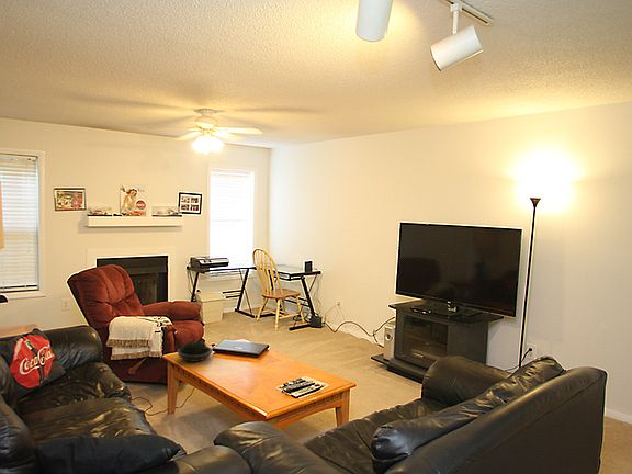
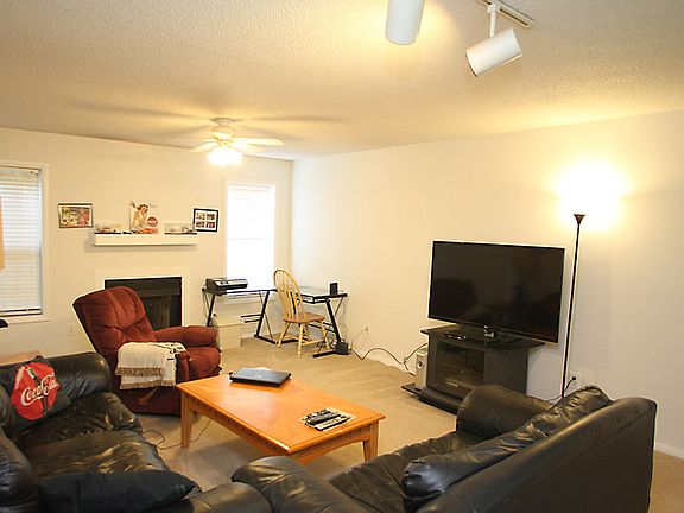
- succulent plant (194, 349)
